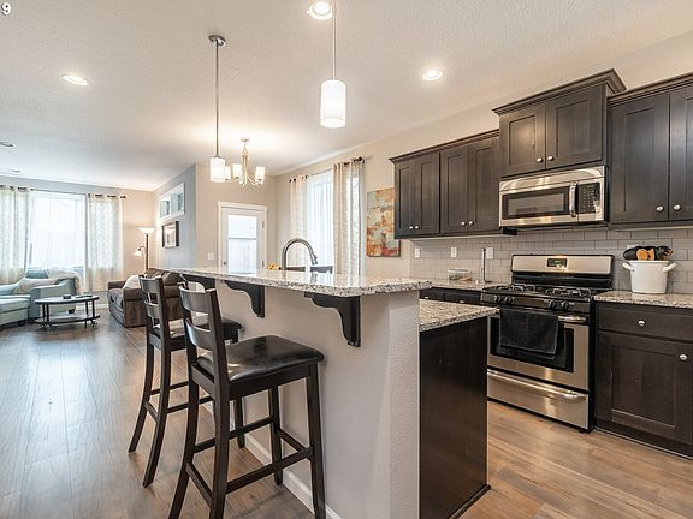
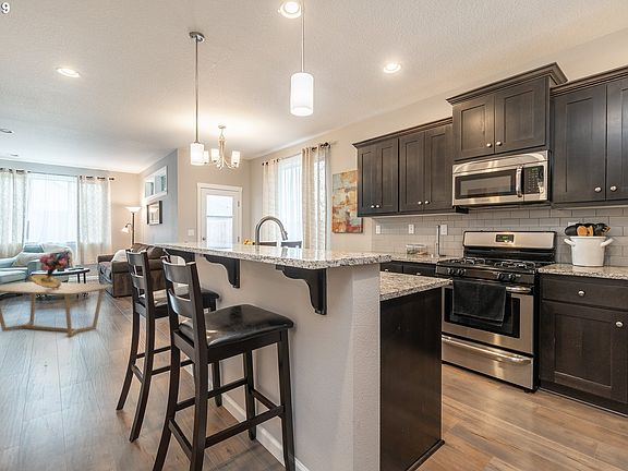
+ coffee table (49, 293)
+ bouquet (49, 269)
